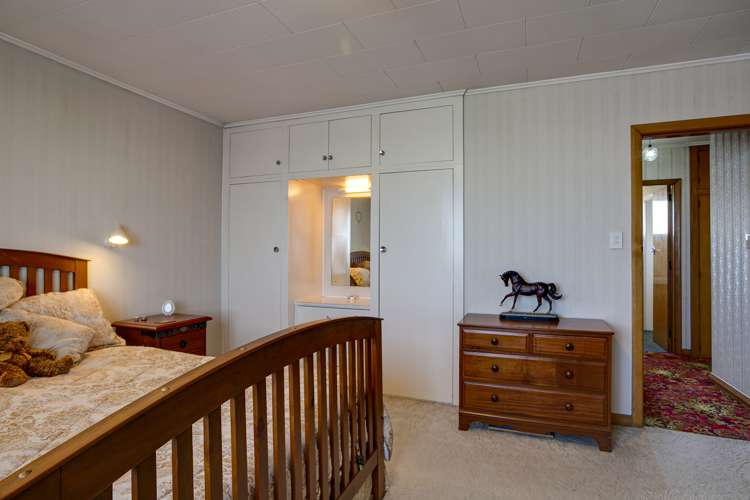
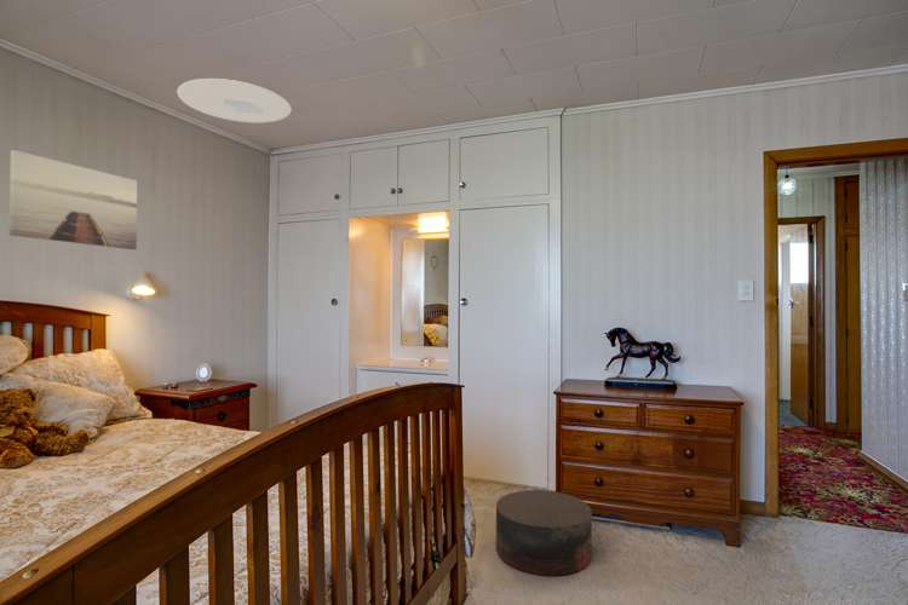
+ stool (542, 528)
+ wall art (80, 204)
+ ceiling light (236, 98)
